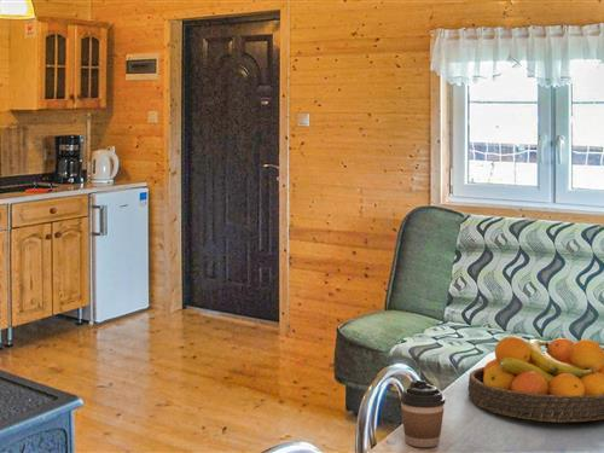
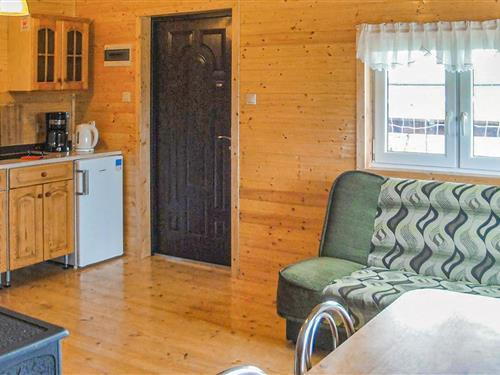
- fruit bowl (544, 368)
- coffee cup (422, 412)
